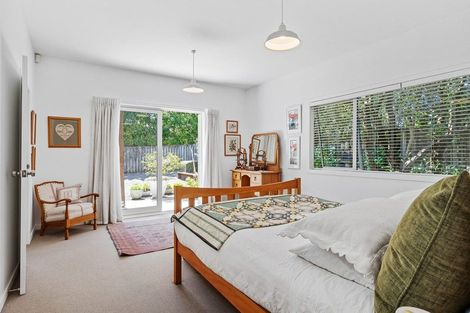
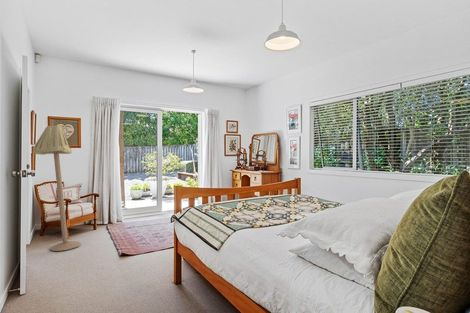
+ floor lamp (57, 186)
